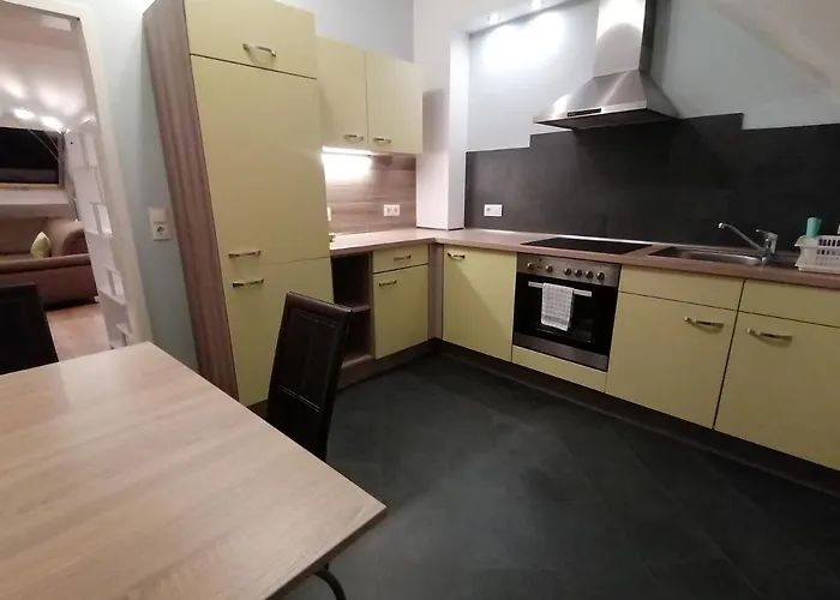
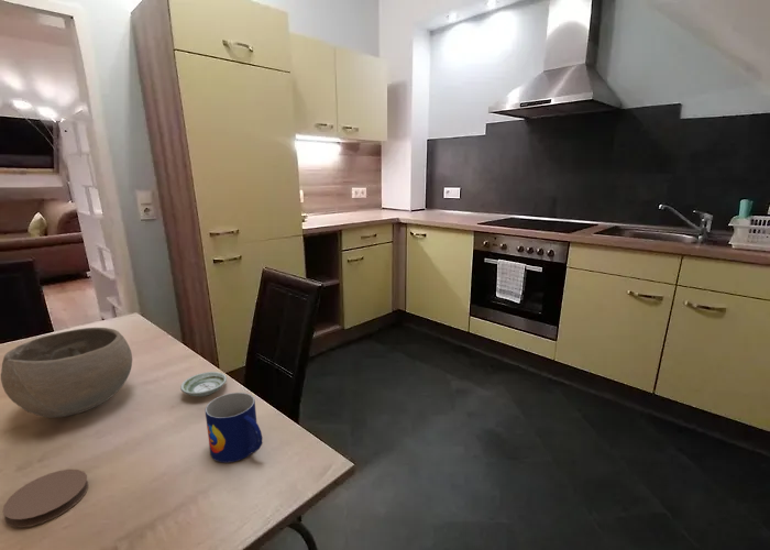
+ saucer (204, 386)
+ mug (239, 429)
+ bowl (74, 374)
+ coaster (47, 495)
